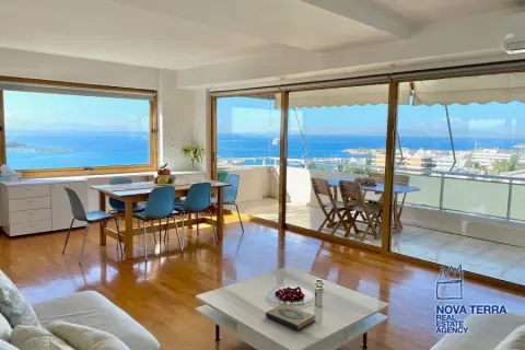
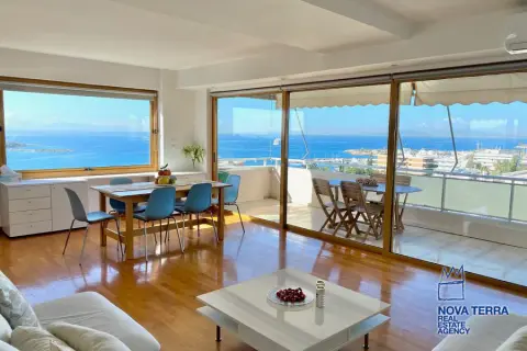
- hardback book (290, 316)
